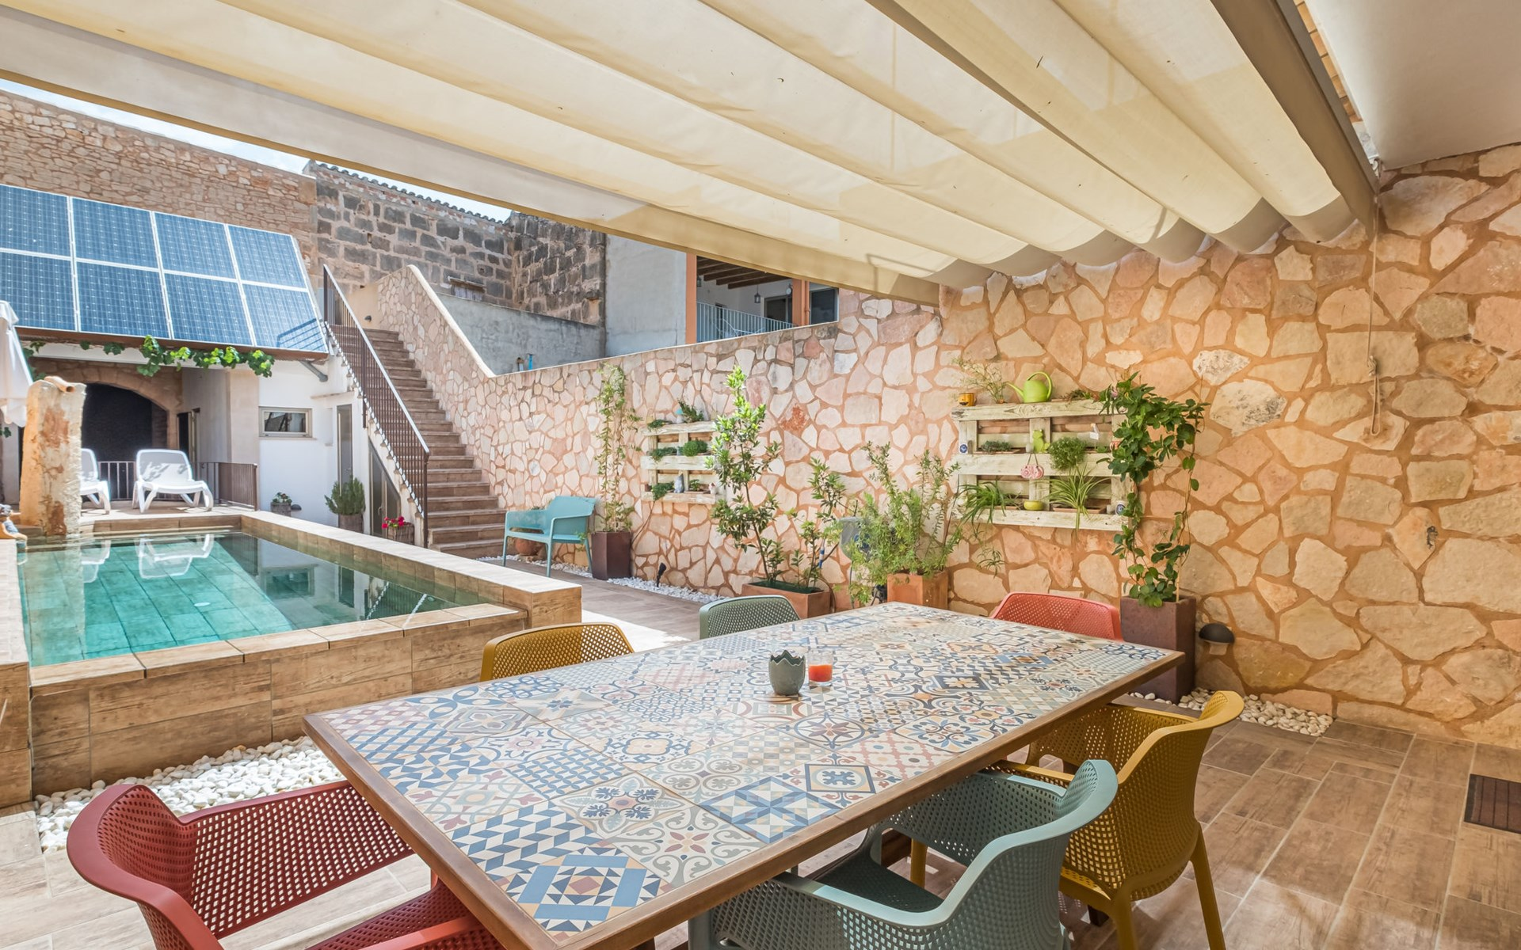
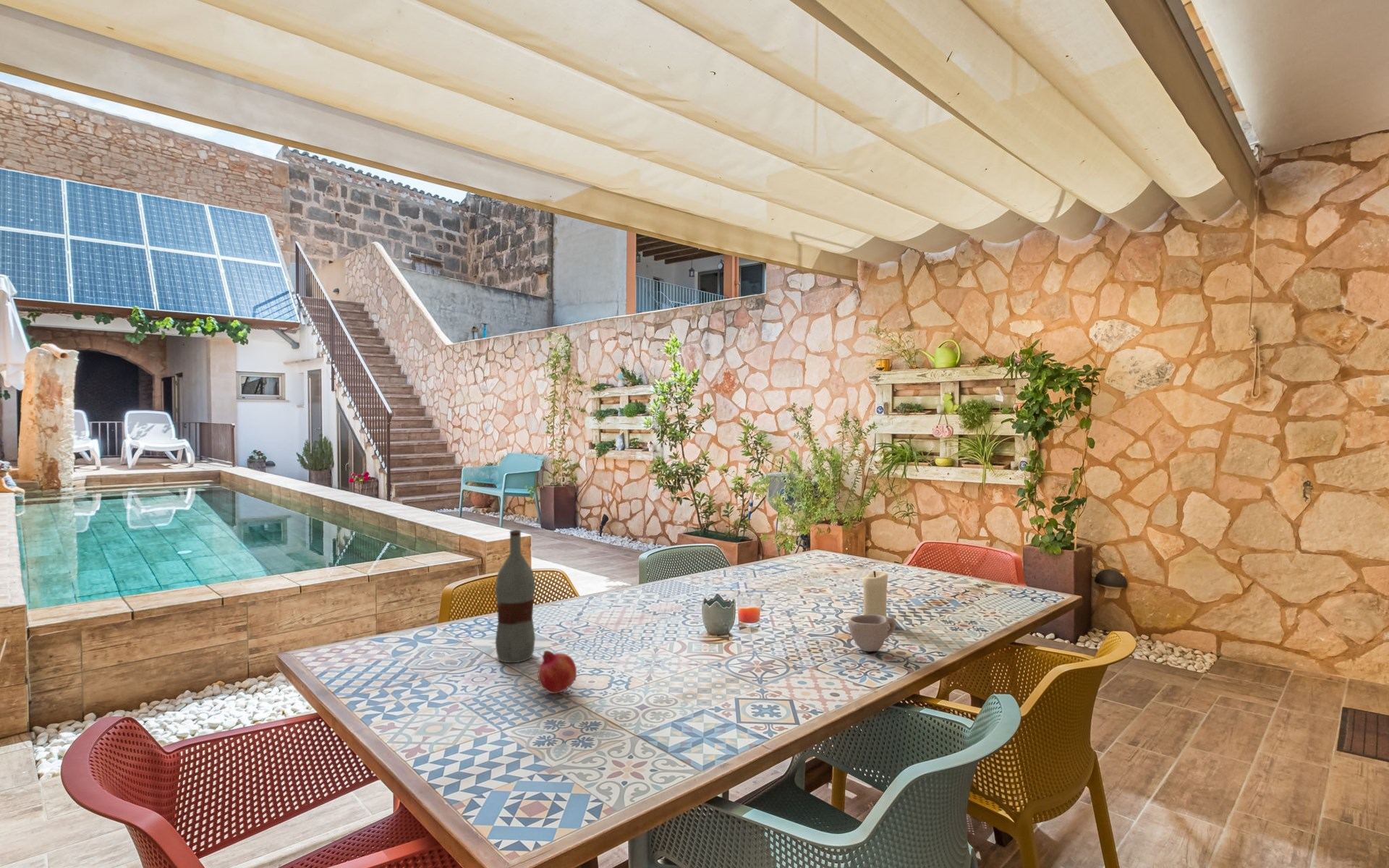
+ fruit (557, 670)
+ cup (872, 633)
+ candle (872, 597)
+ bottle (515, 594)
